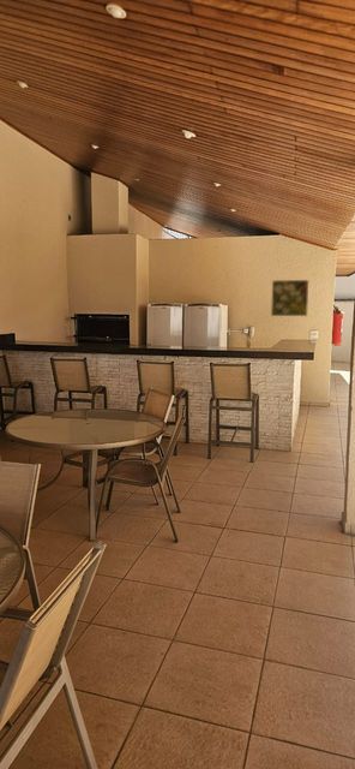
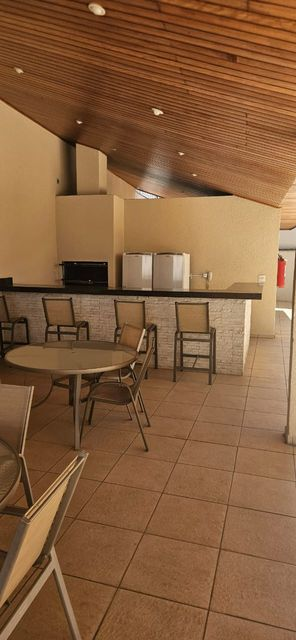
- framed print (289, 298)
